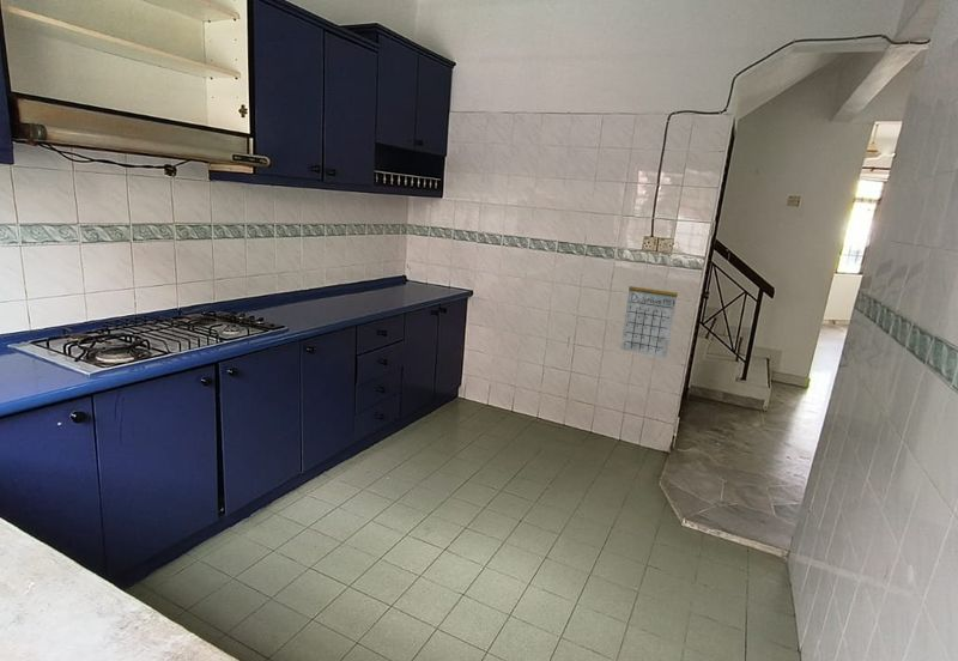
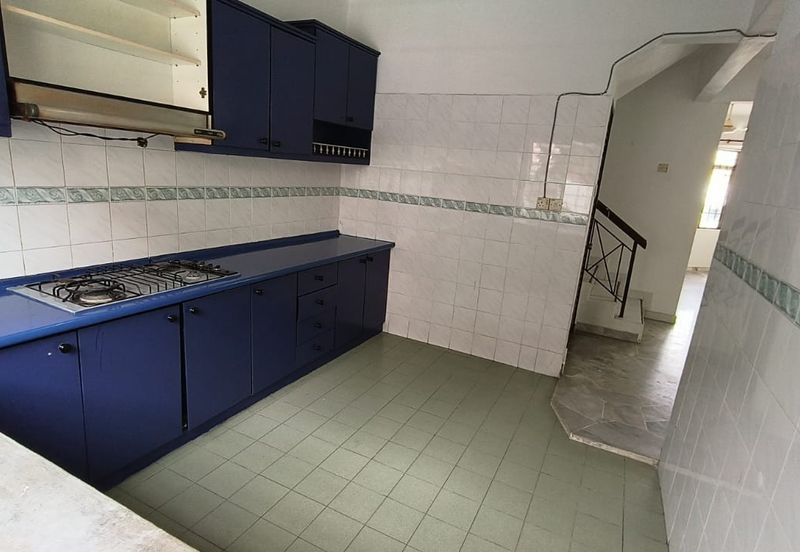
- calendar (649, 314)
